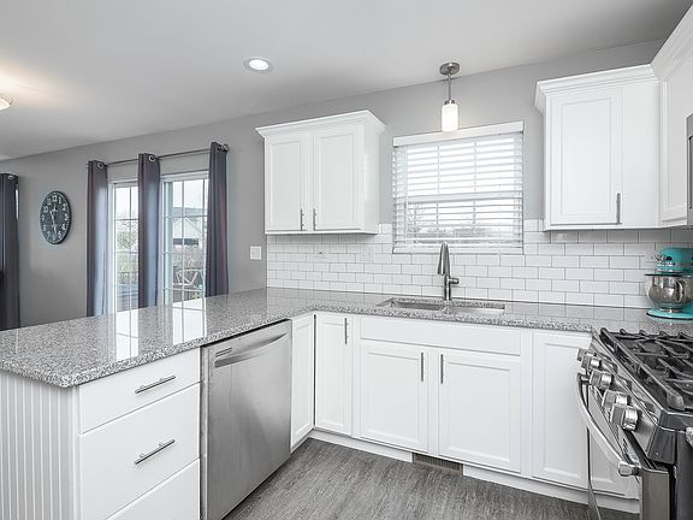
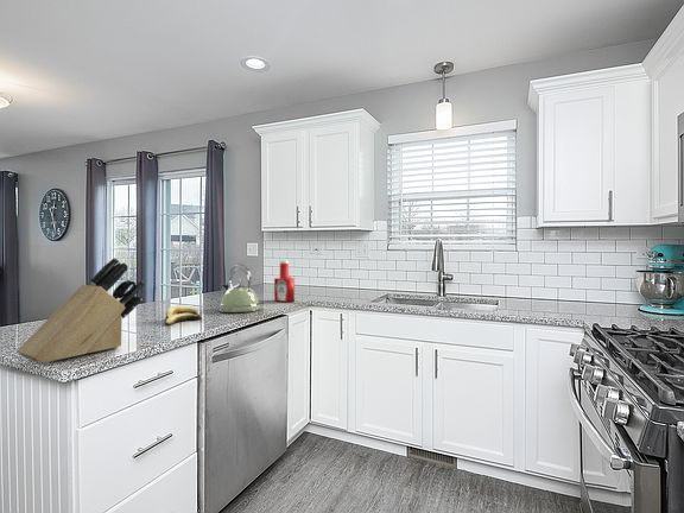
+ knife block (88, 304)
+ banana (183, 314)
+ soap bottle (284, 280)
+ kettle (238, 286)
